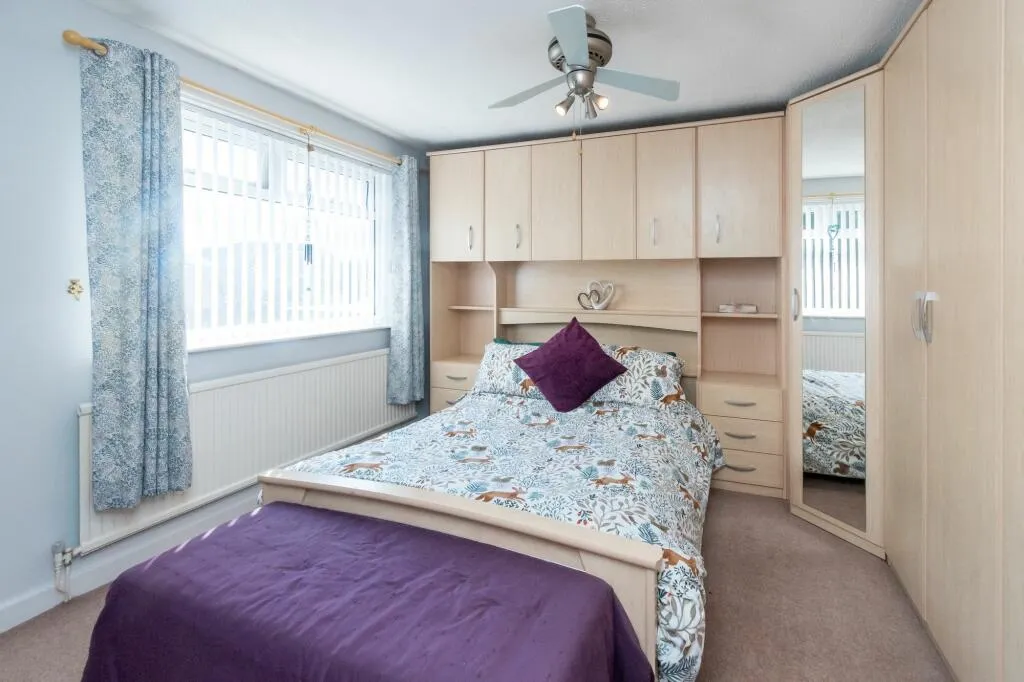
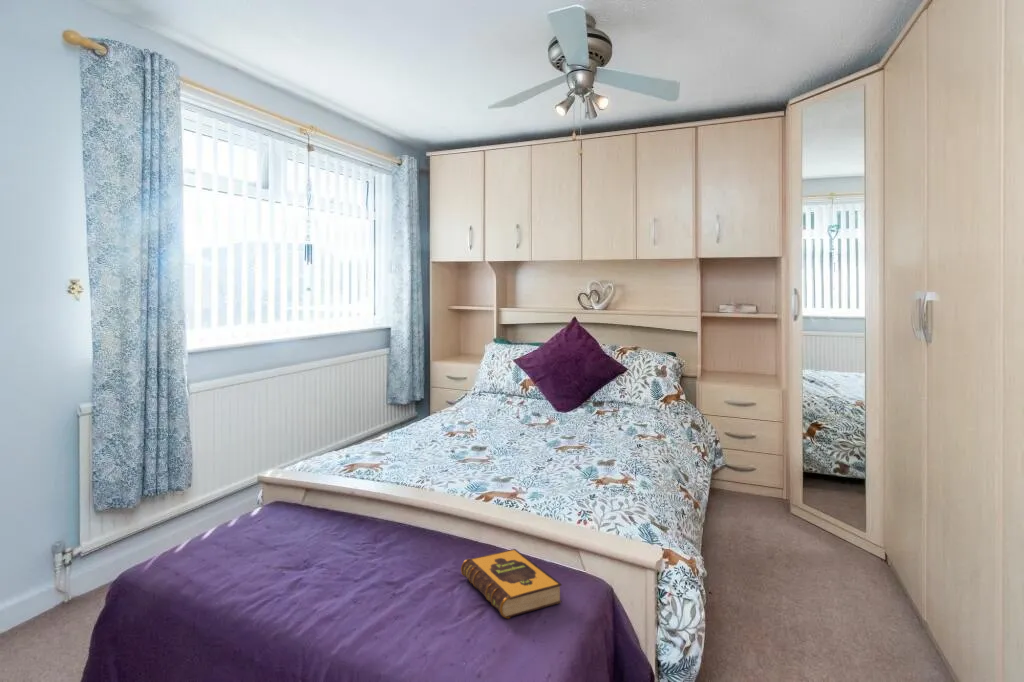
+ hardback book (508, 580)
